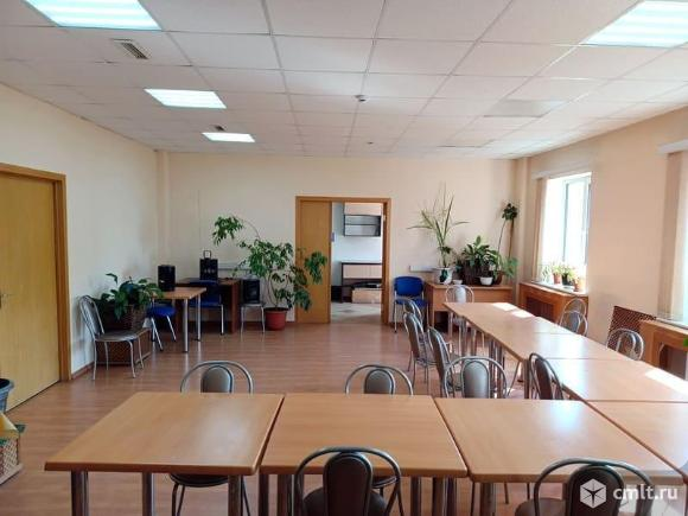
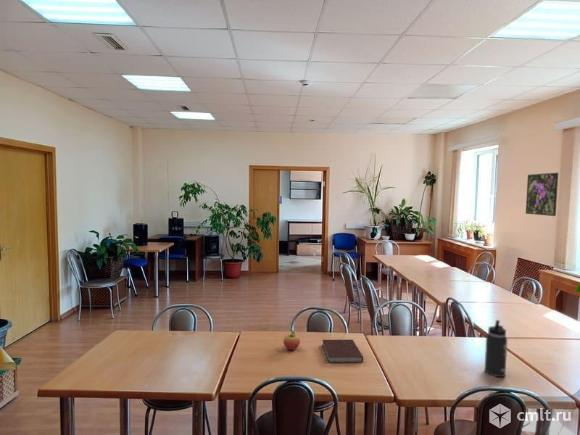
+ thermos bottle (496, 346)
+ notebook (341, 350)
+ fruit (291, 340)
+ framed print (541, 194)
